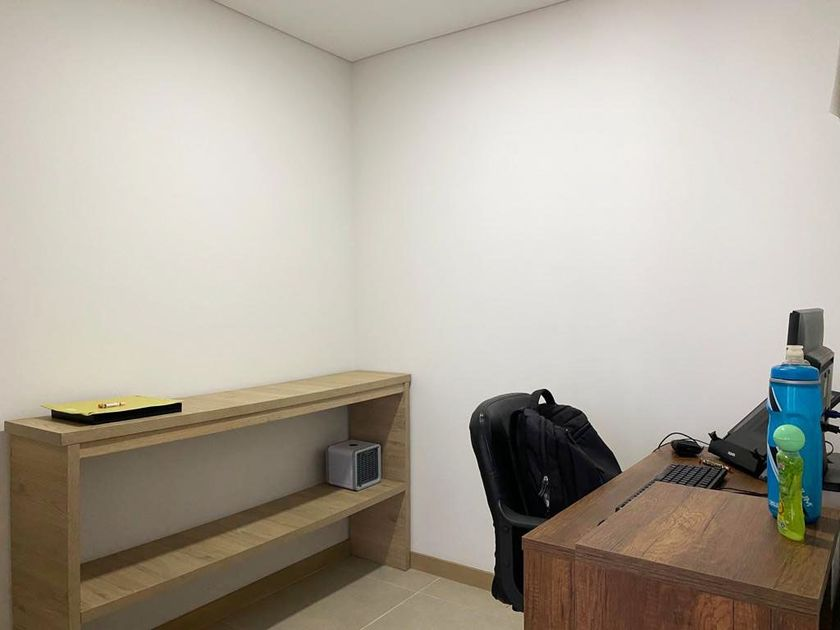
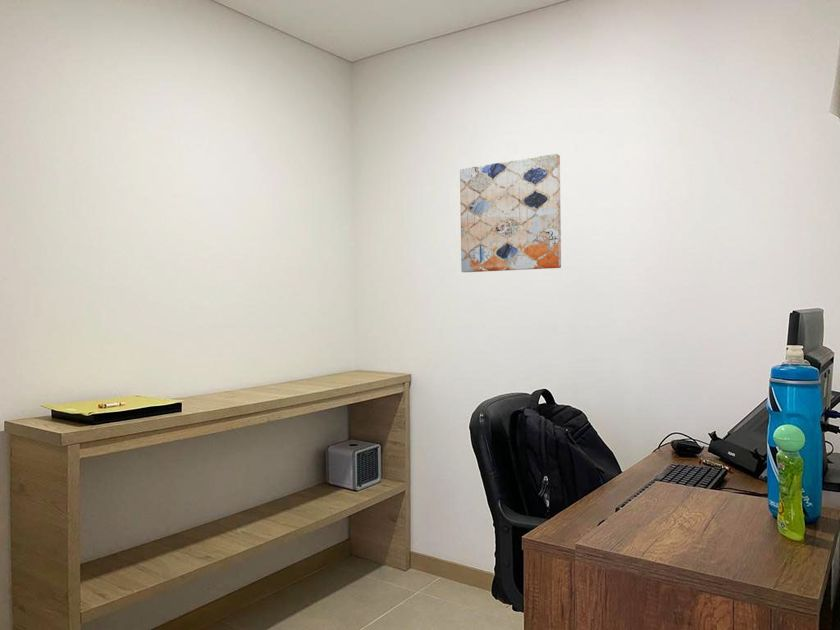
+ wall art (508, 216)
